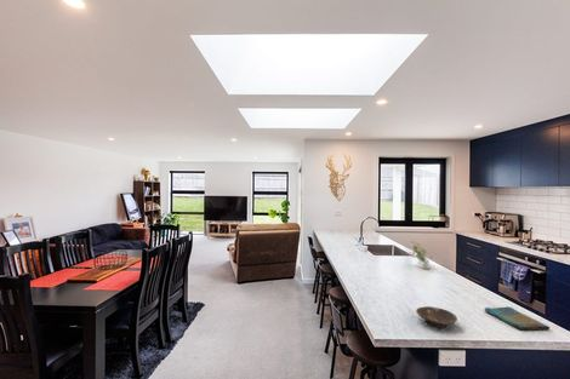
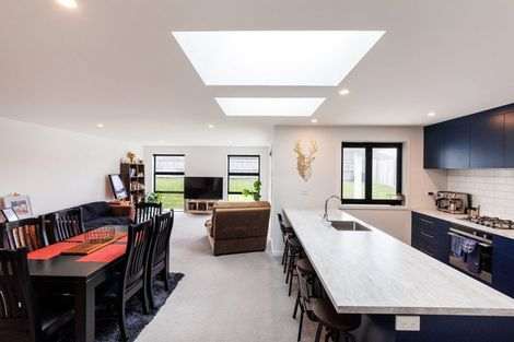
- plant (422, 253)
- bowl (435, 318)
- dish towel (514, 317)
